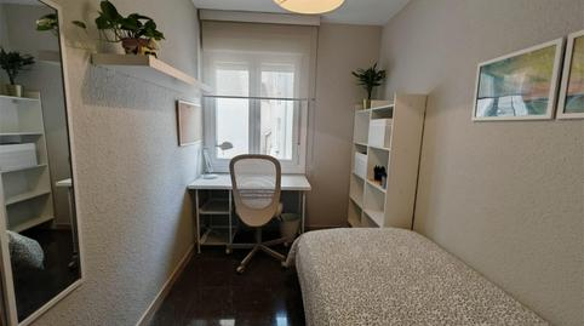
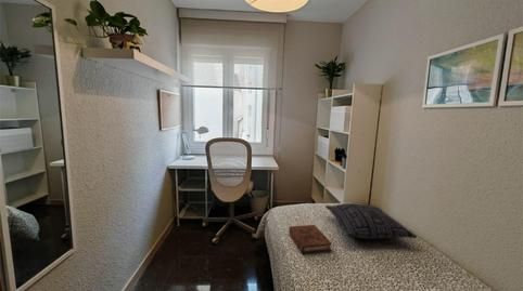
+ book (308, 238)
+ pillow (365, 220)
